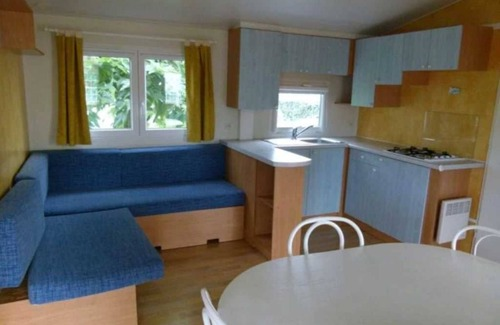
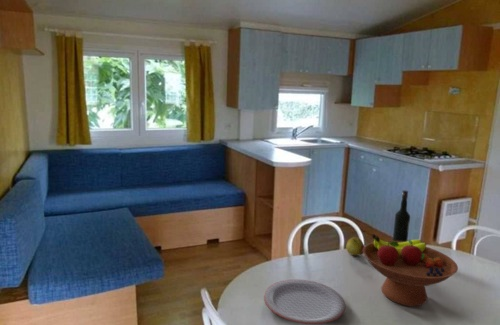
+ fruit bowl (406, 269)
+ wine bottle (402, 221)
+ plate (303, 301)
+ apple (355, 246)
